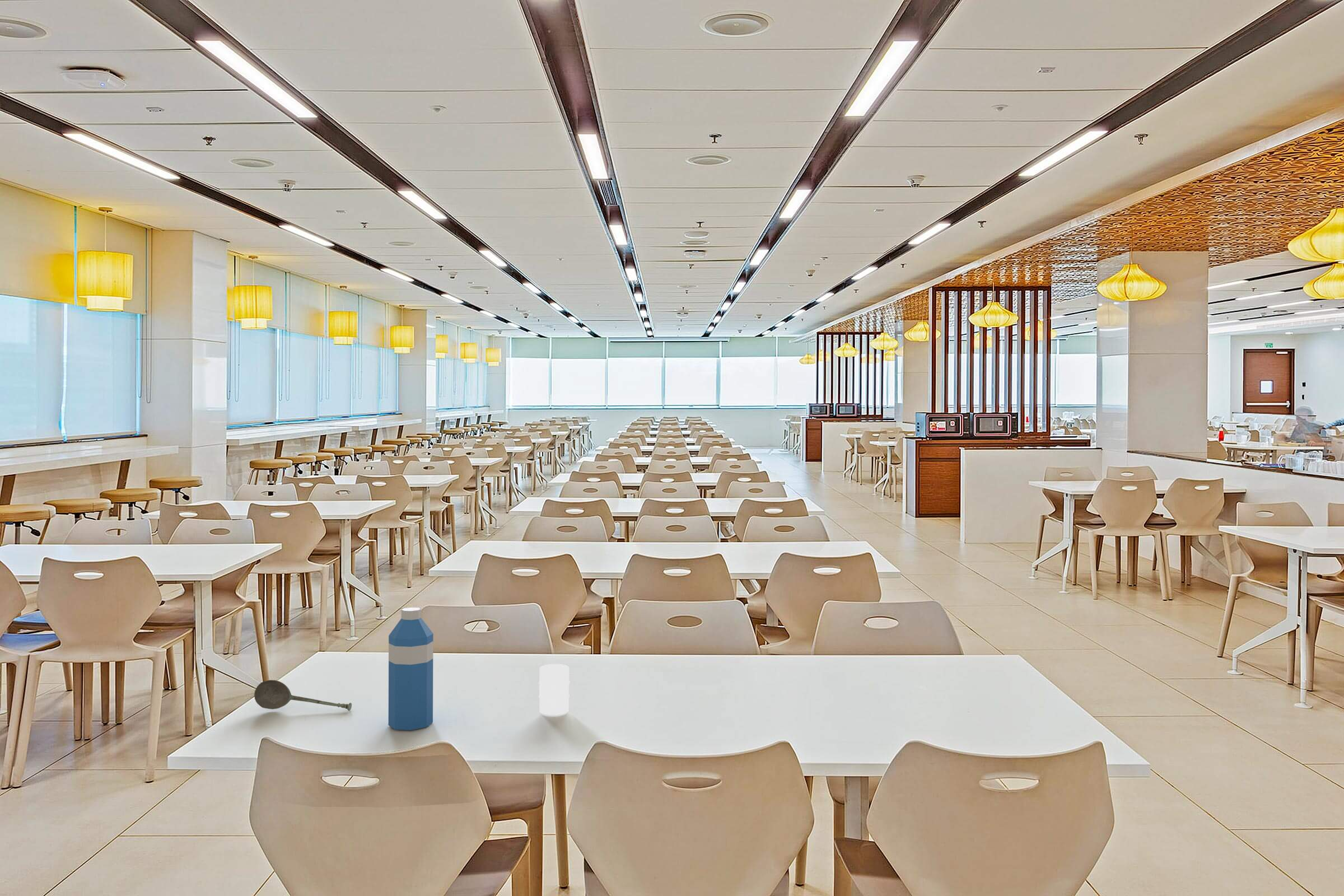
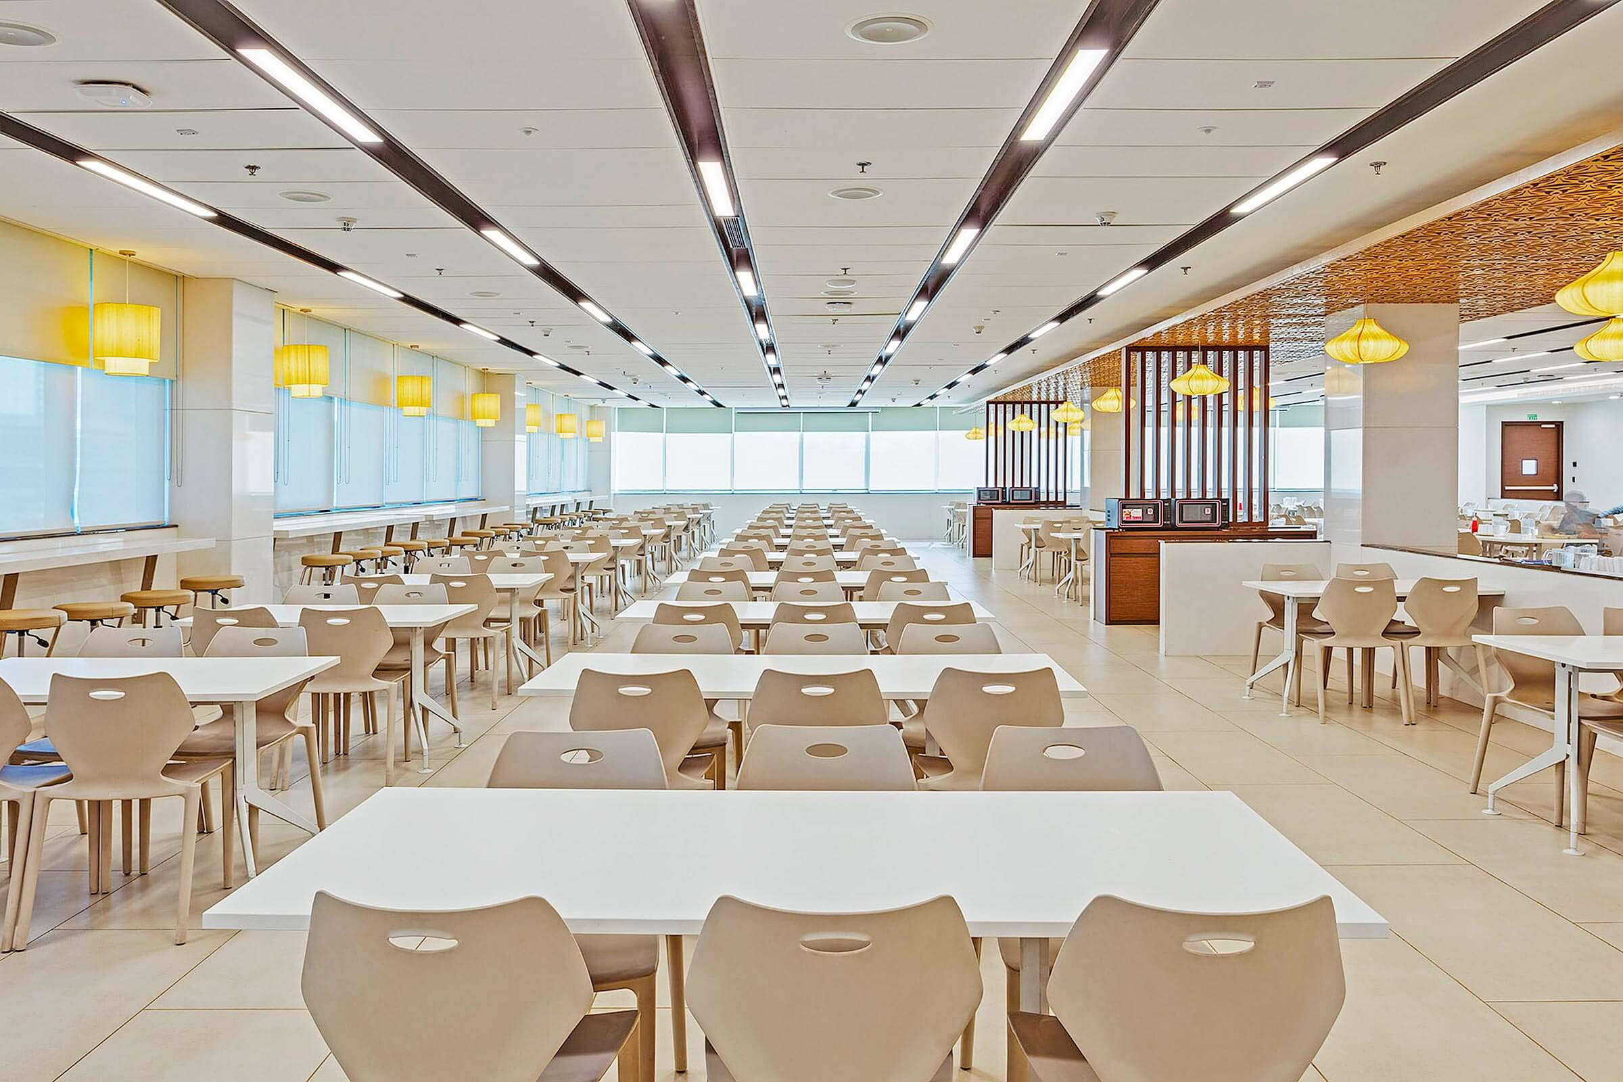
- water bottle (410, 666)
- soupspoon (304, 697)
- cup (554, 688)
